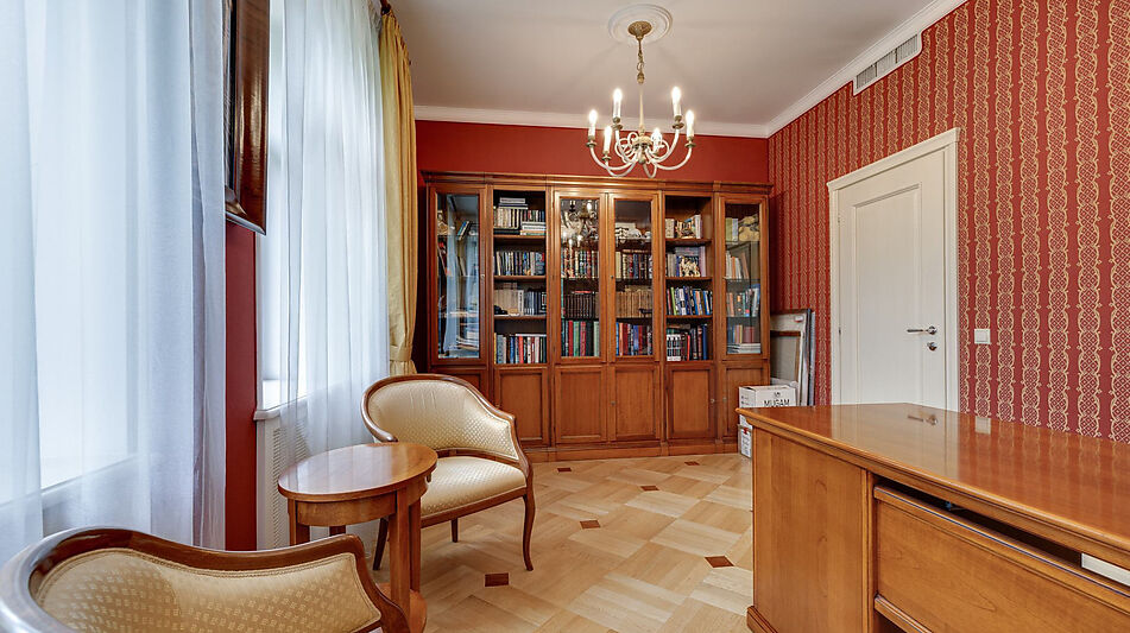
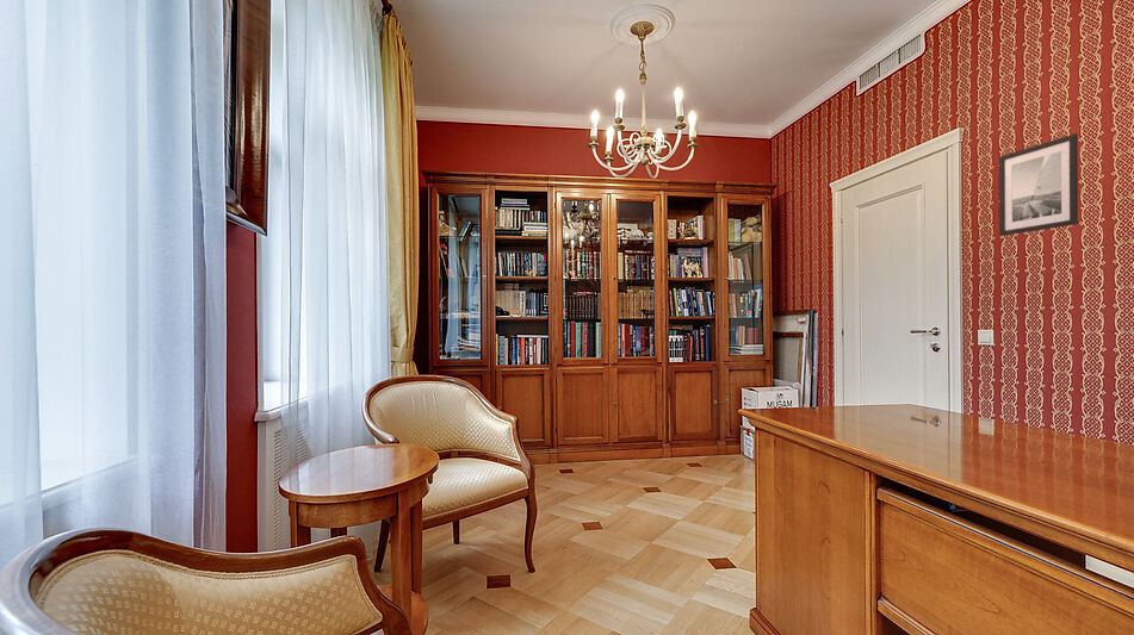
+ wall art (1035, 188)
